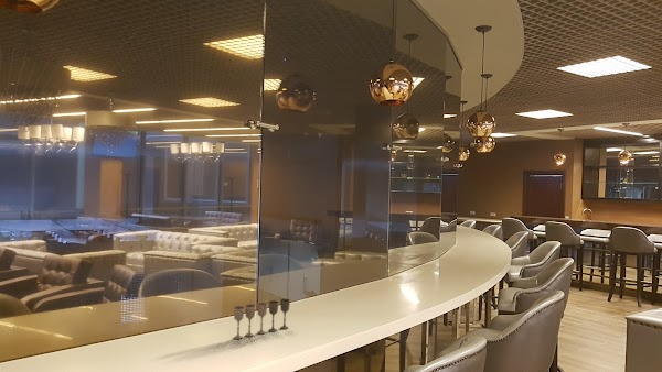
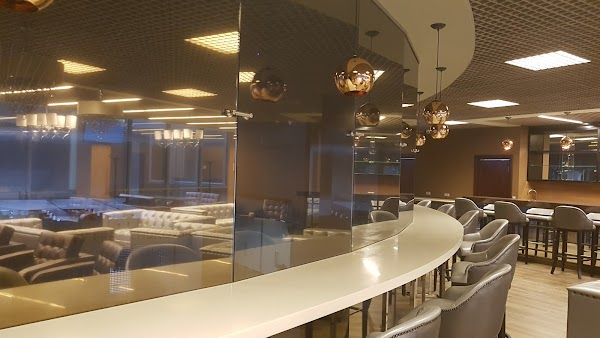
- wine glass (261, 318)
